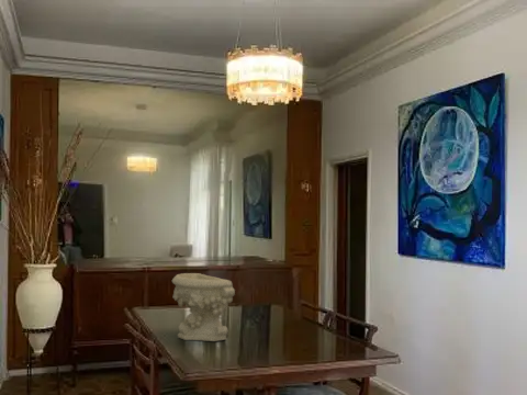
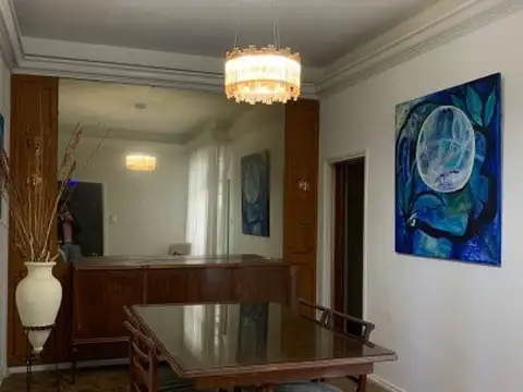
- decorative bowl (198, 305)
